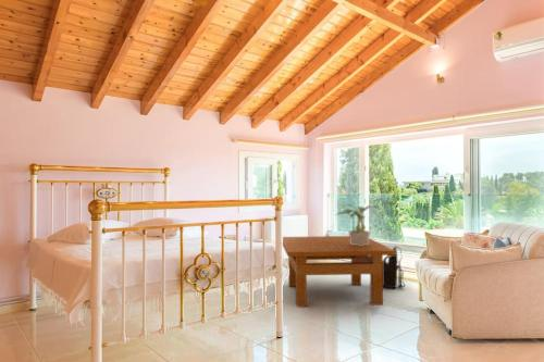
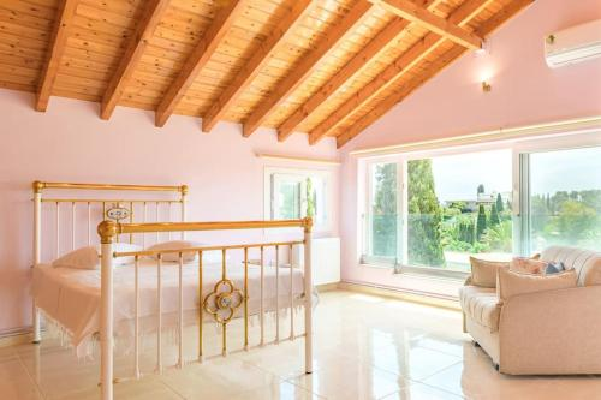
- potted plant (358, 224)
- shoulder bag (392, 266)
- table (331, 267)
